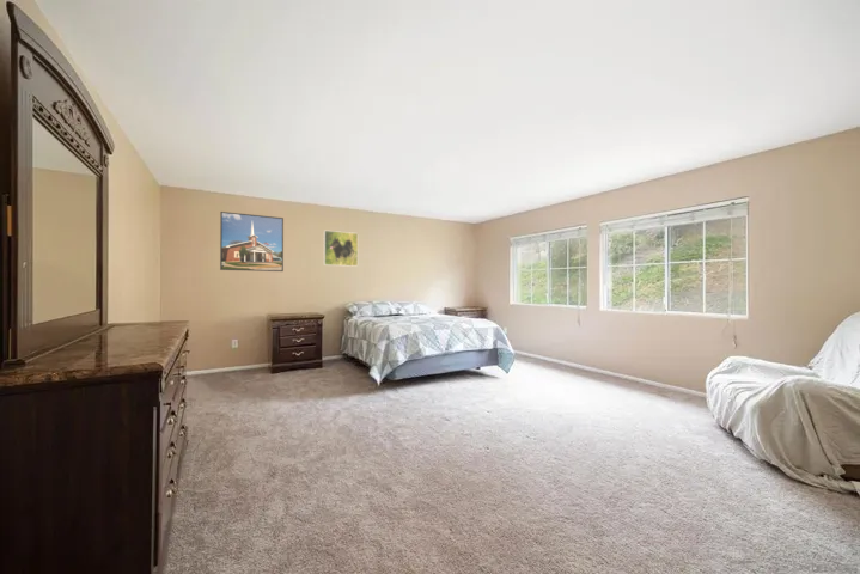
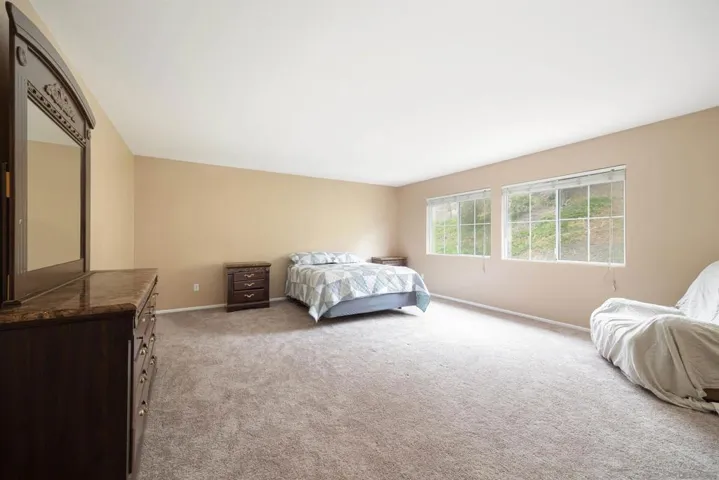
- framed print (341, 249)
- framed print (252, 243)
